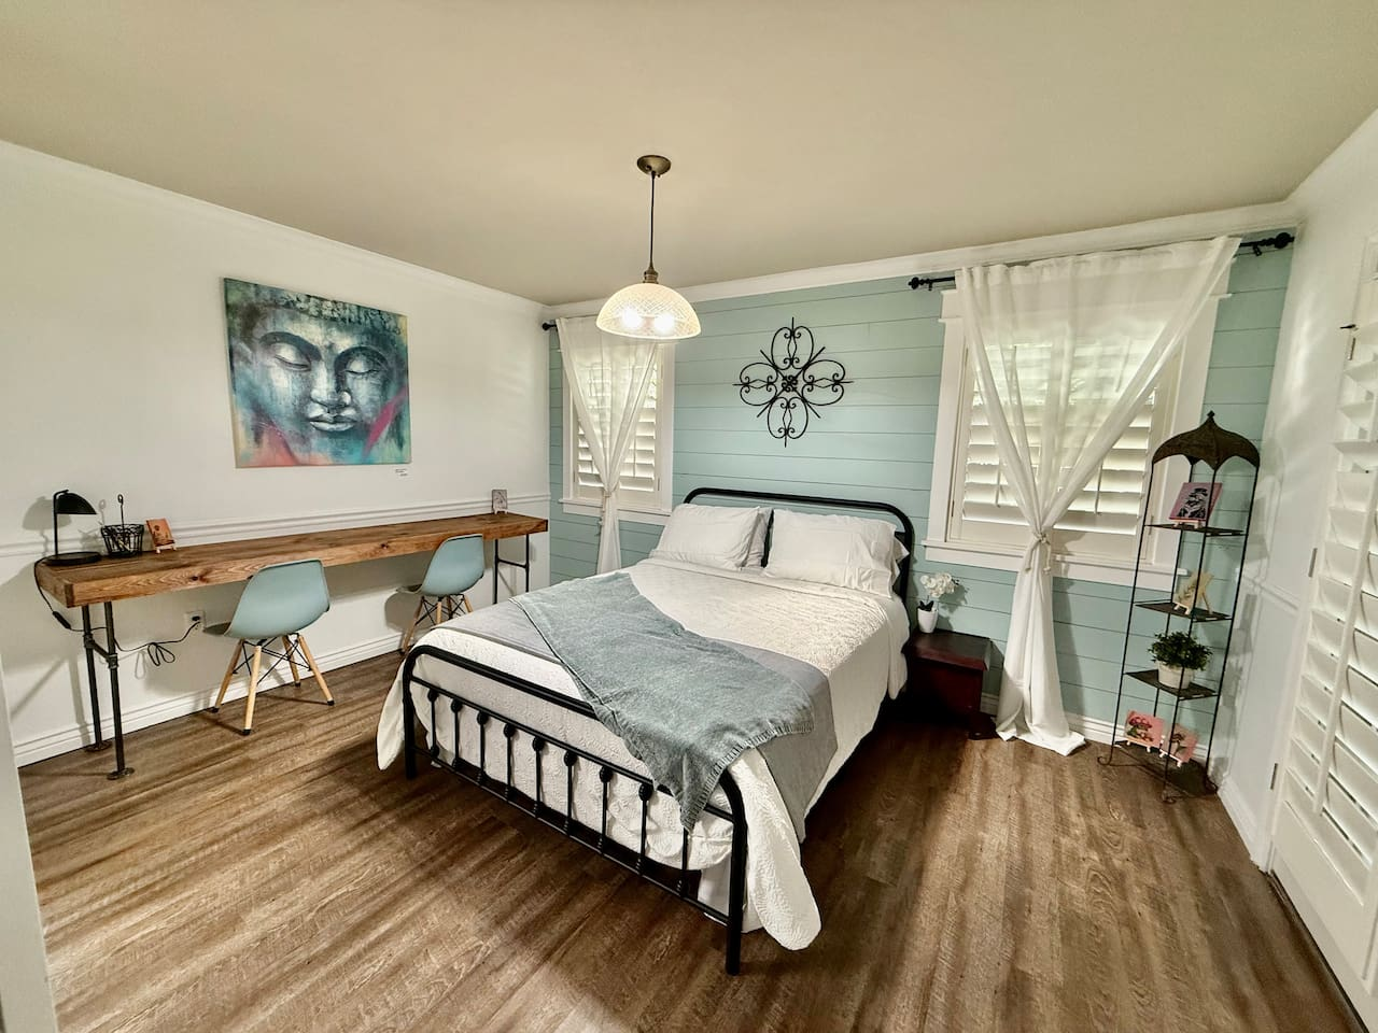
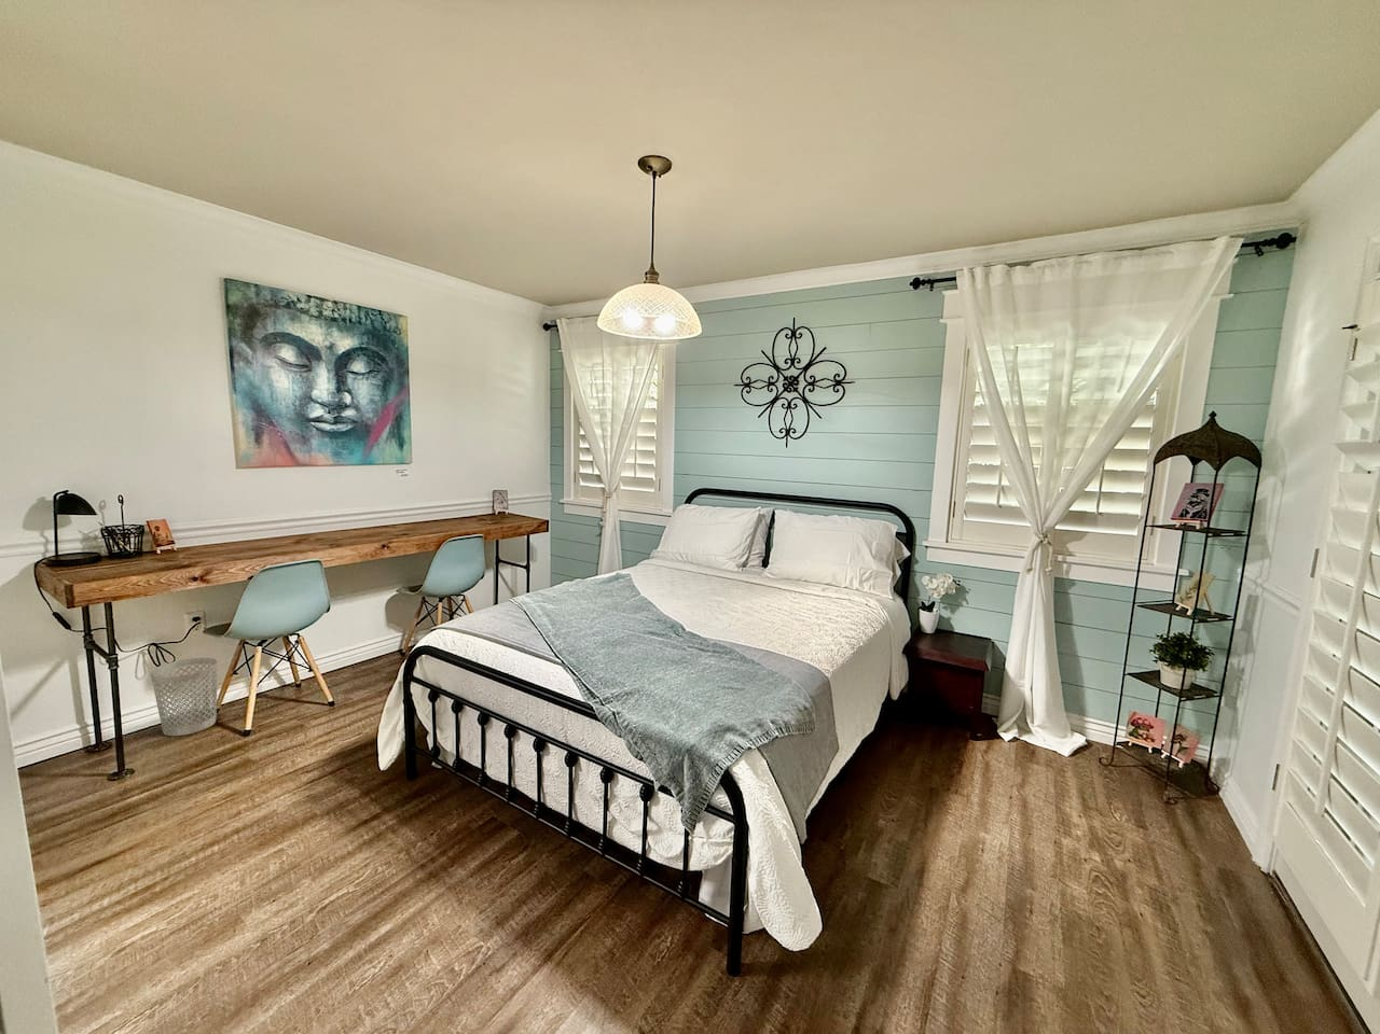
+ wastebasket (188, 697)
